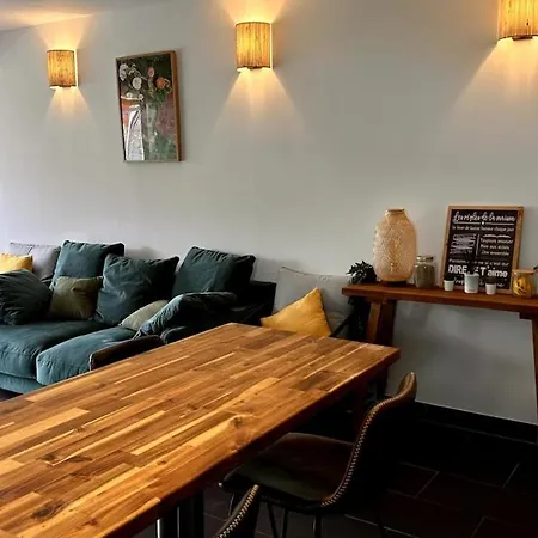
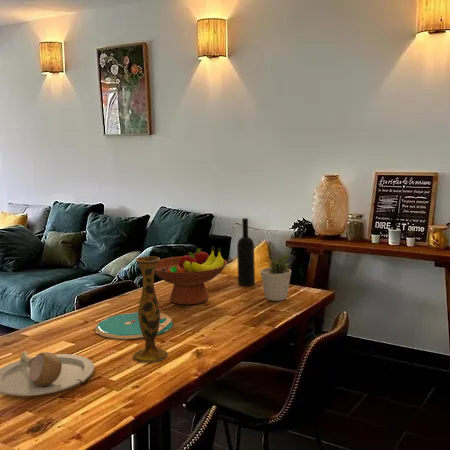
+ potted plant (276, 274)
+ fruit bowl (188, 274)
+ plate (42, 361)
+ vase (148, 307)
+ wine bottle (245, 251)
+ plate (134, 319)
